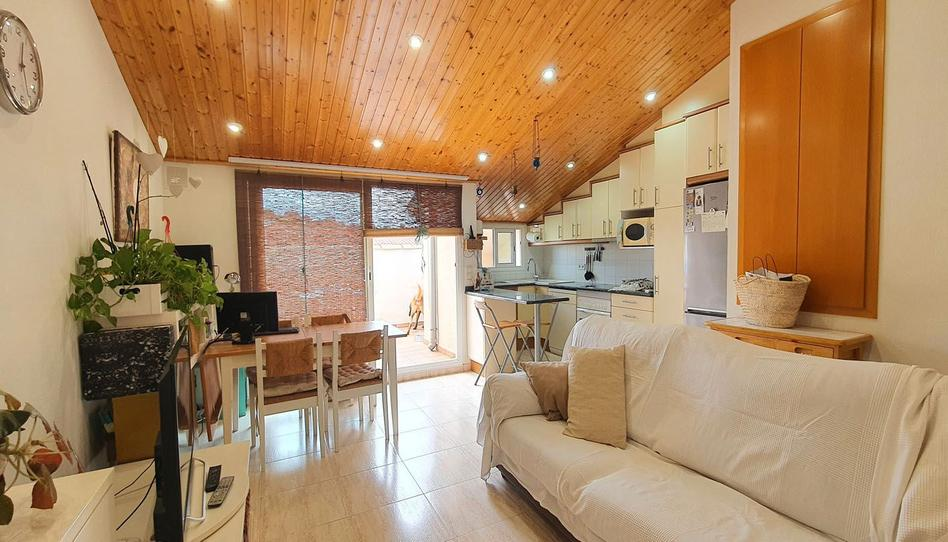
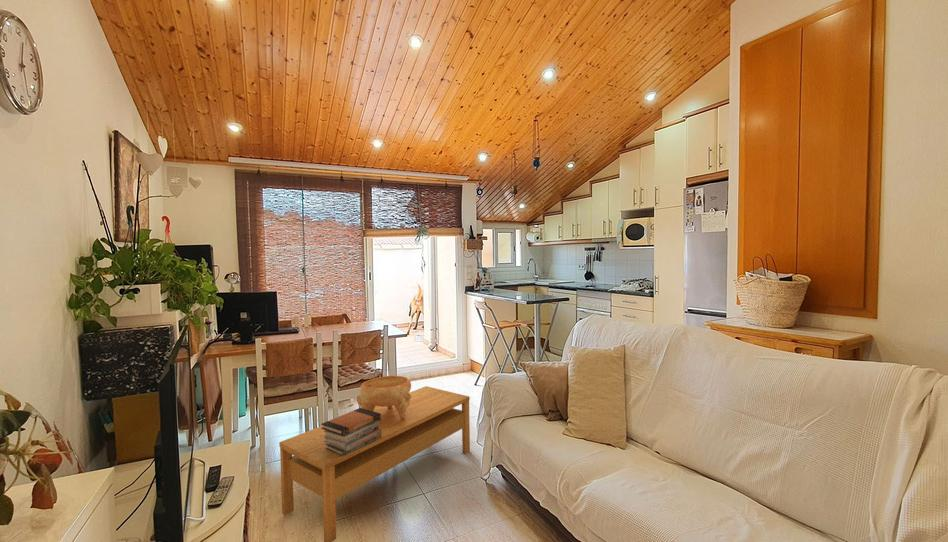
+ decorative bowl (388, 397)
+ book stack (352, 430)
+ coffee table (387, 447)
